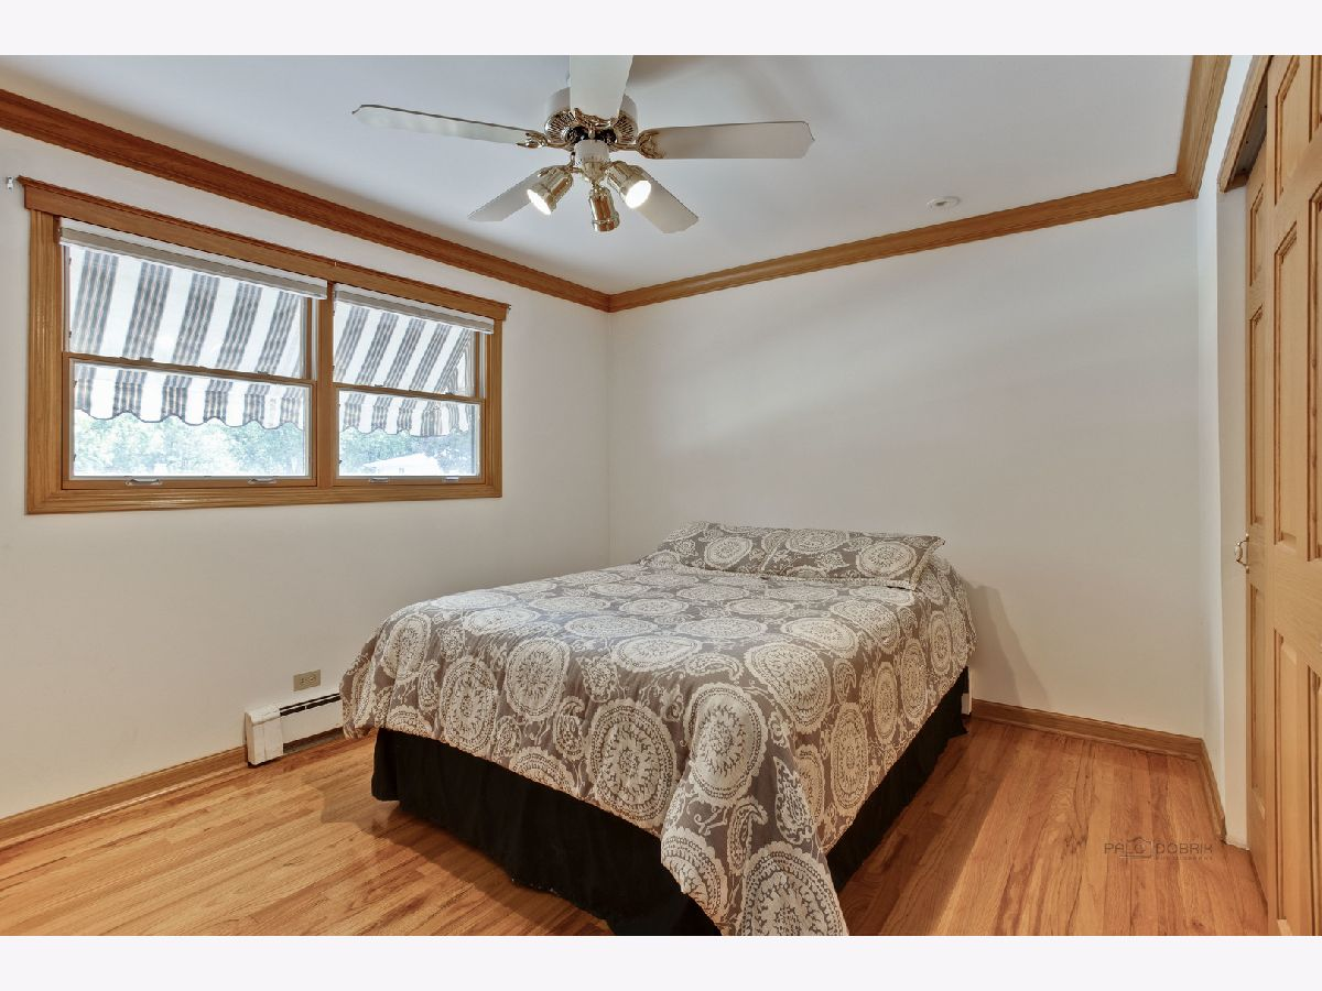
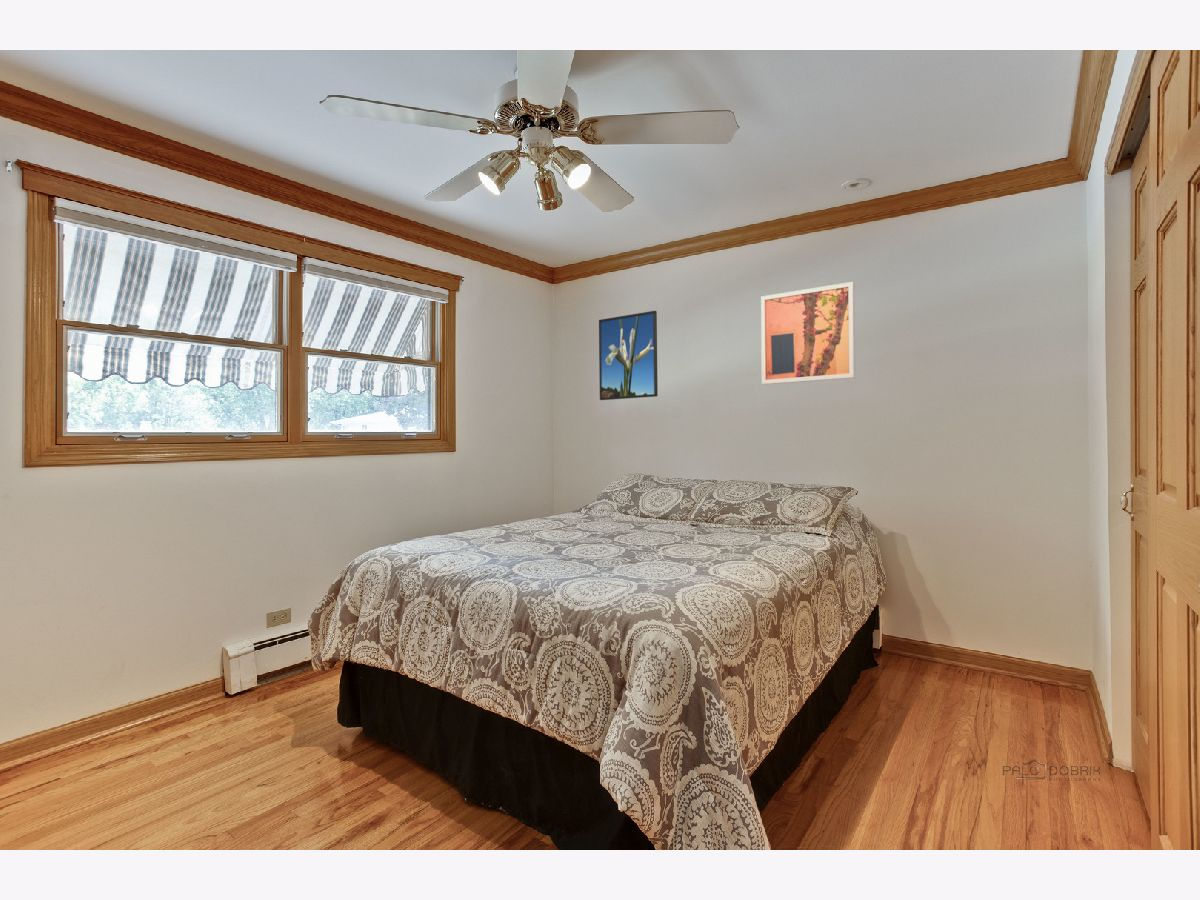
+ wall art (806, 335)
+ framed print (627, 356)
